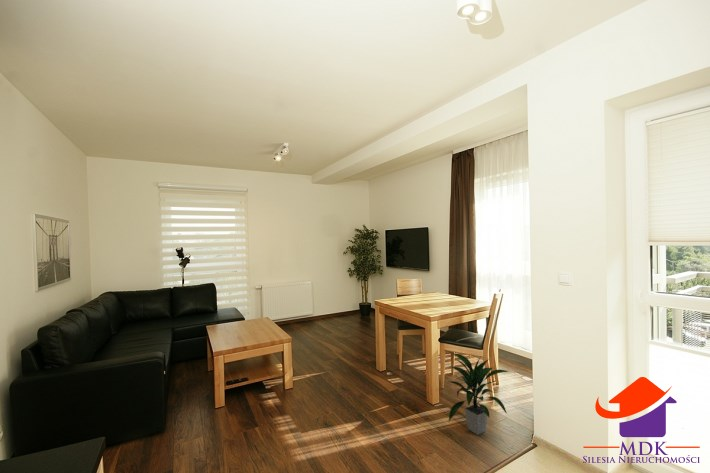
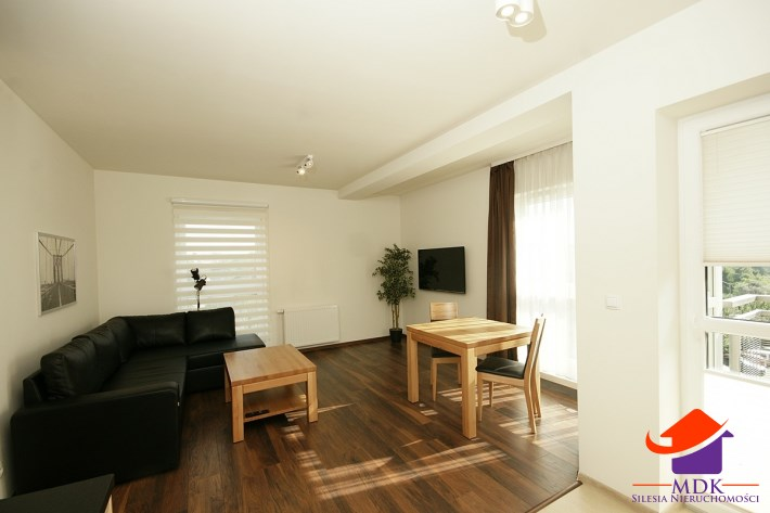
- indoor plant (472, 391)
